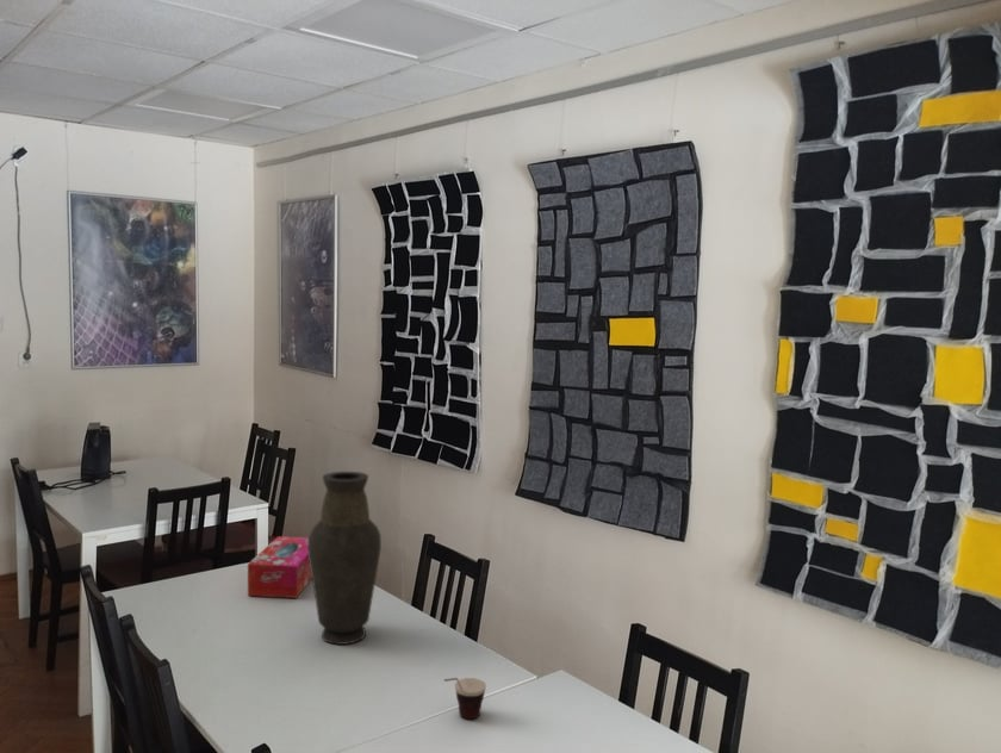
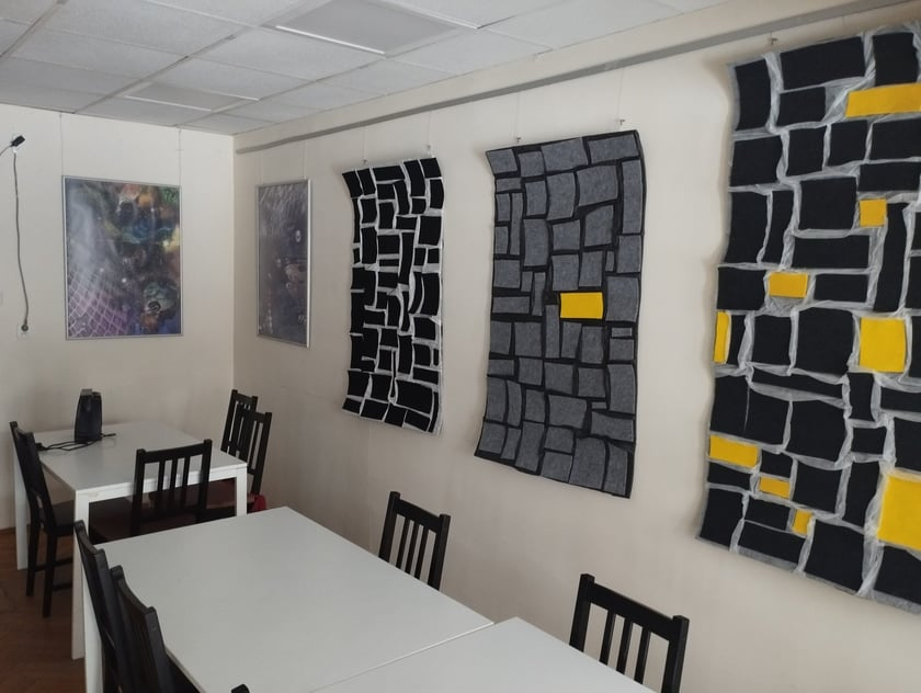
- cup (462, 693)
- vase (344, 555)
- tissue box (286, 565)
